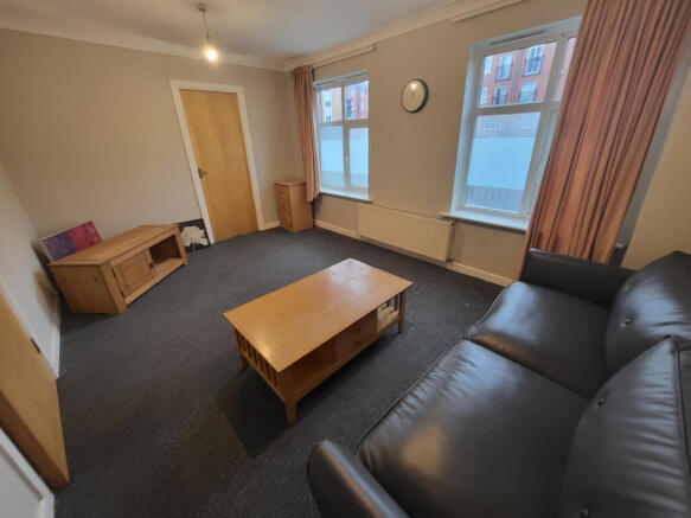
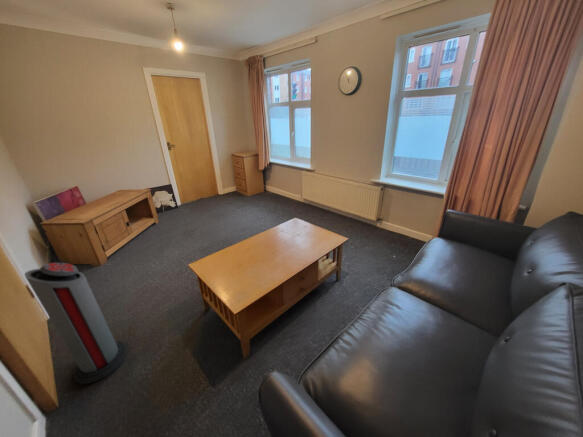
+ air purifier (79, 318)
